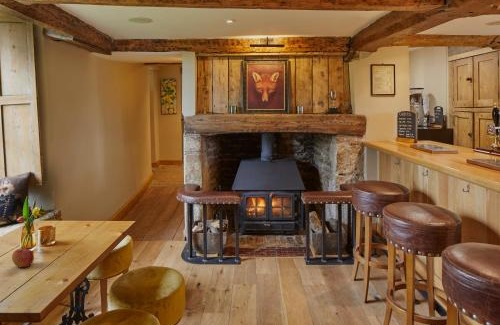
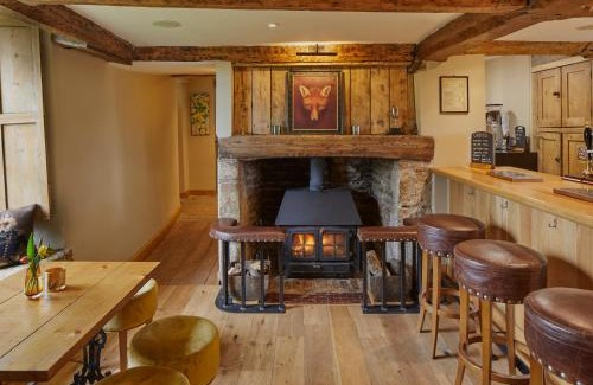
- apple (22, 257)
